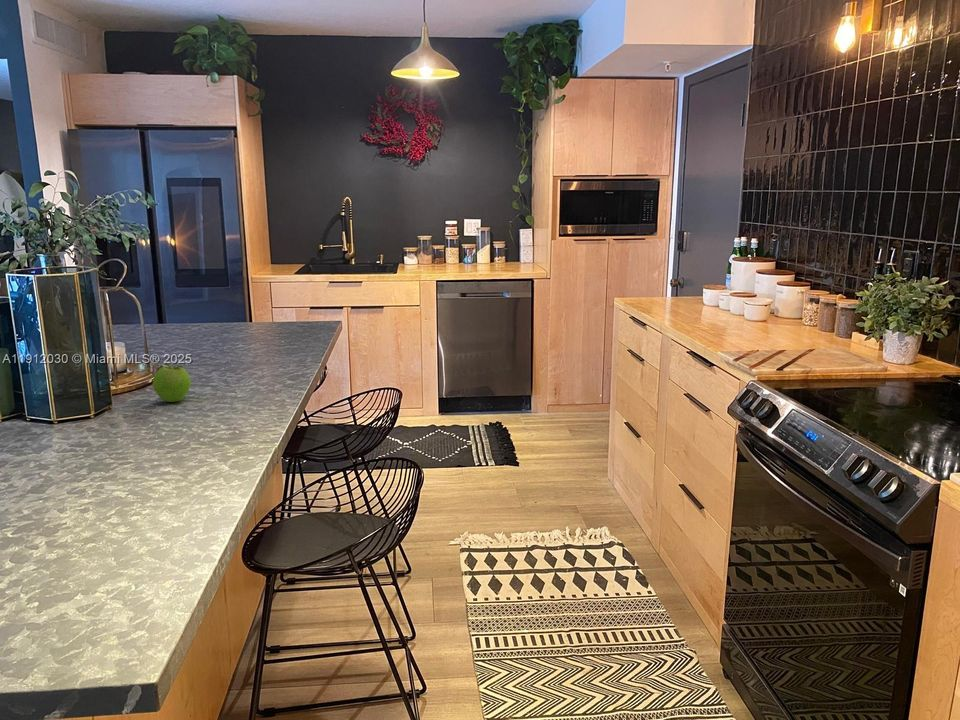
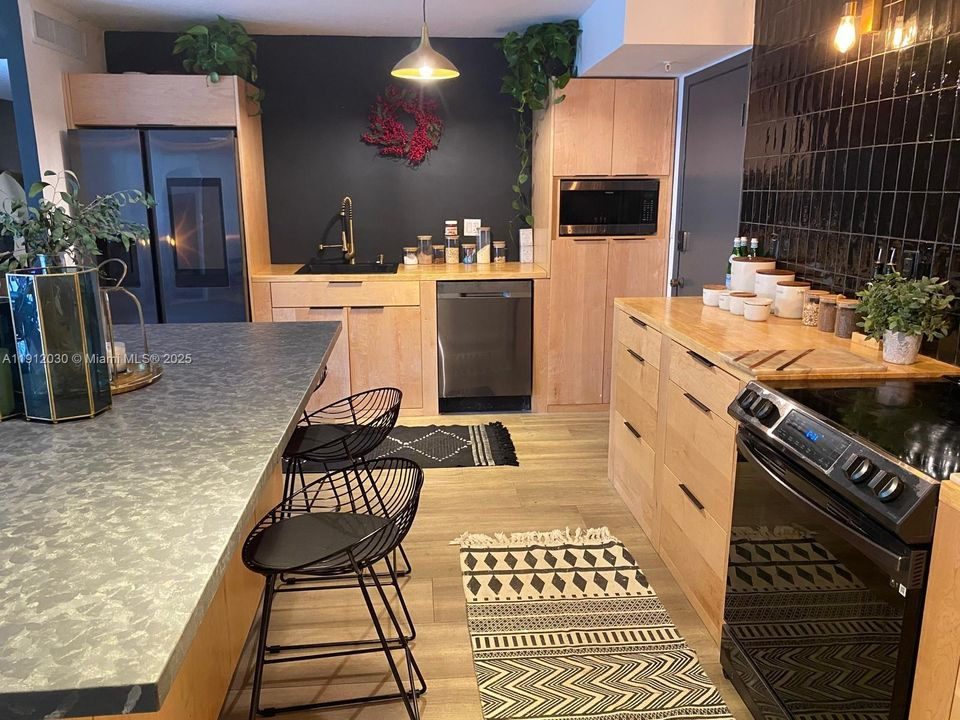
- fruit (171, 381)
